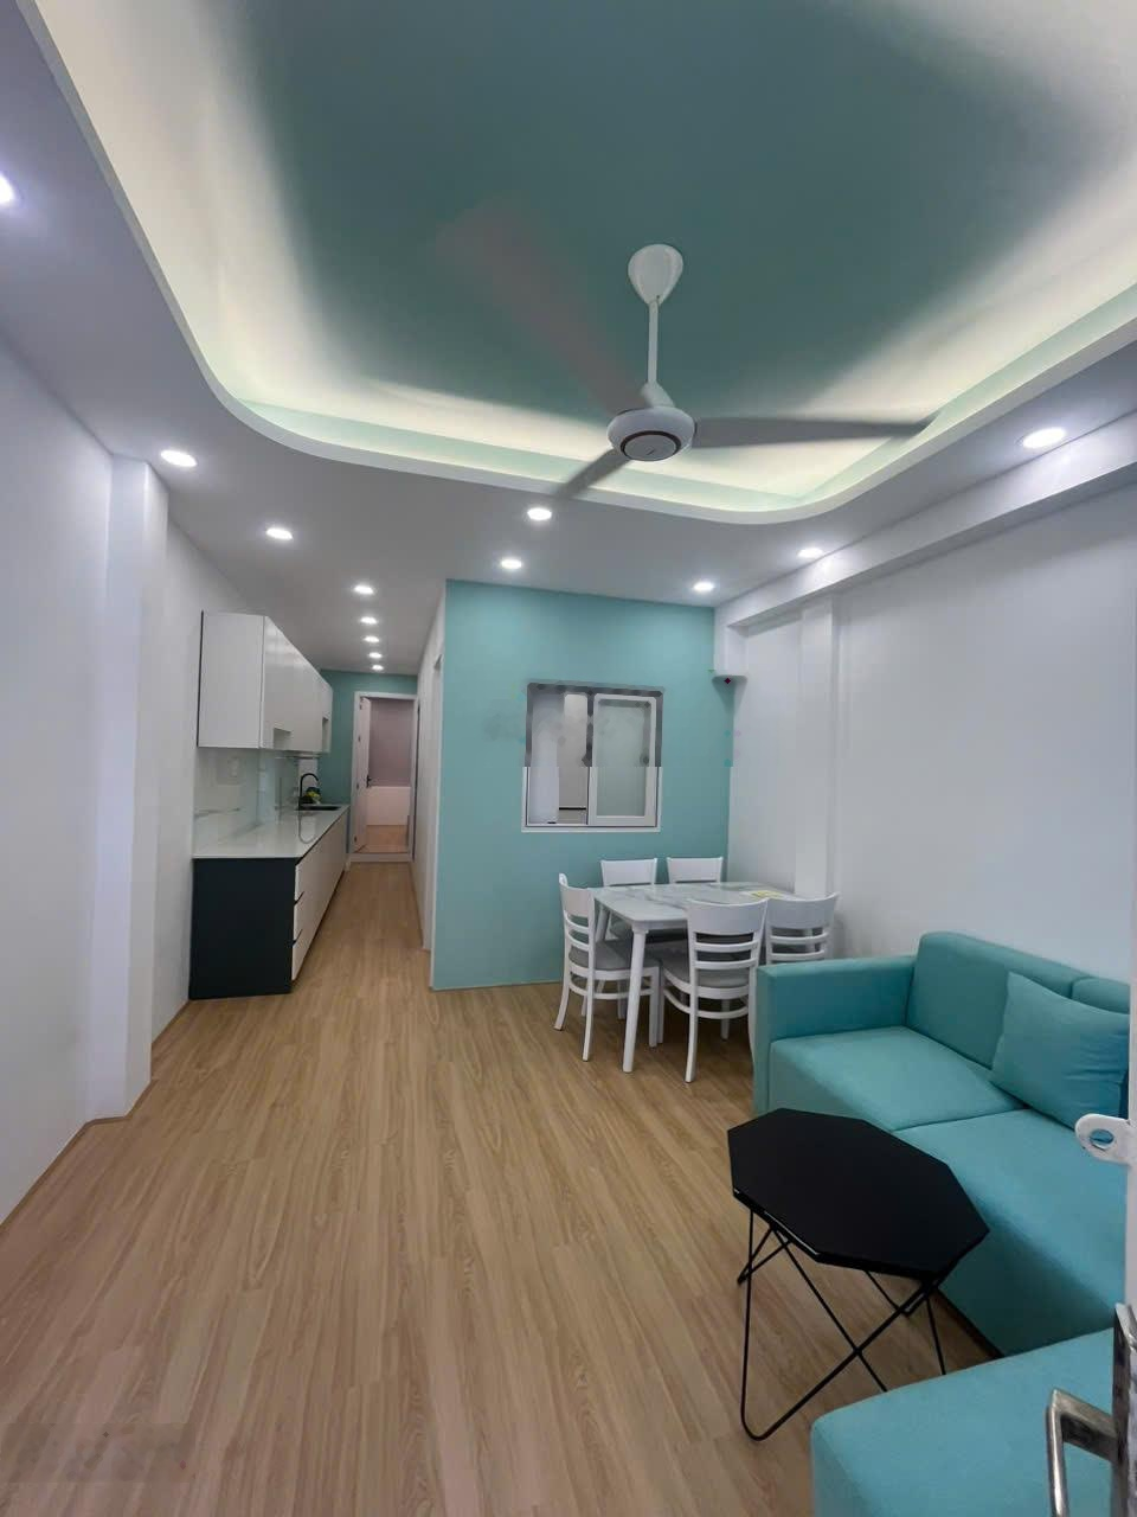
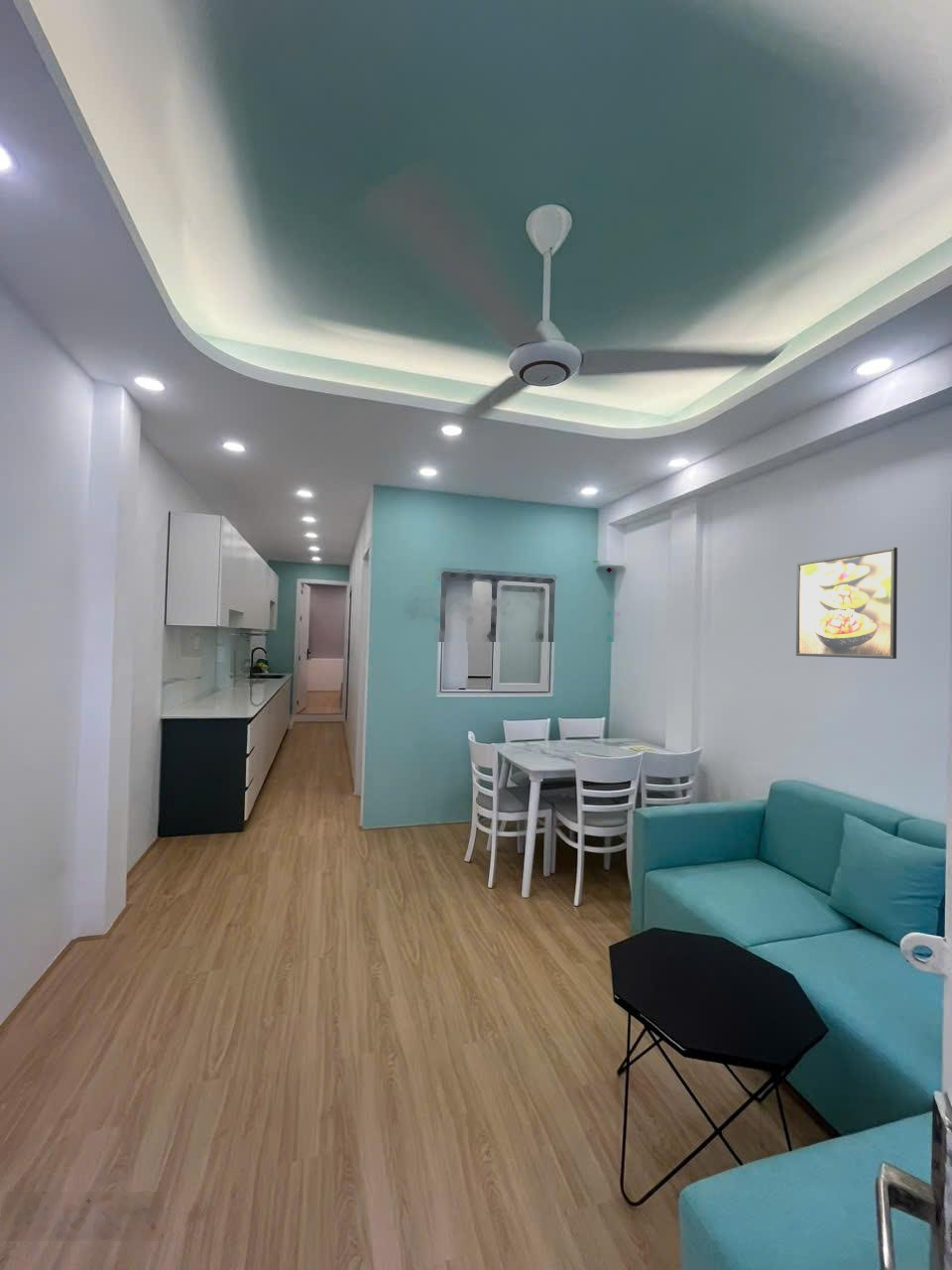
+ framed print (842, 606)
